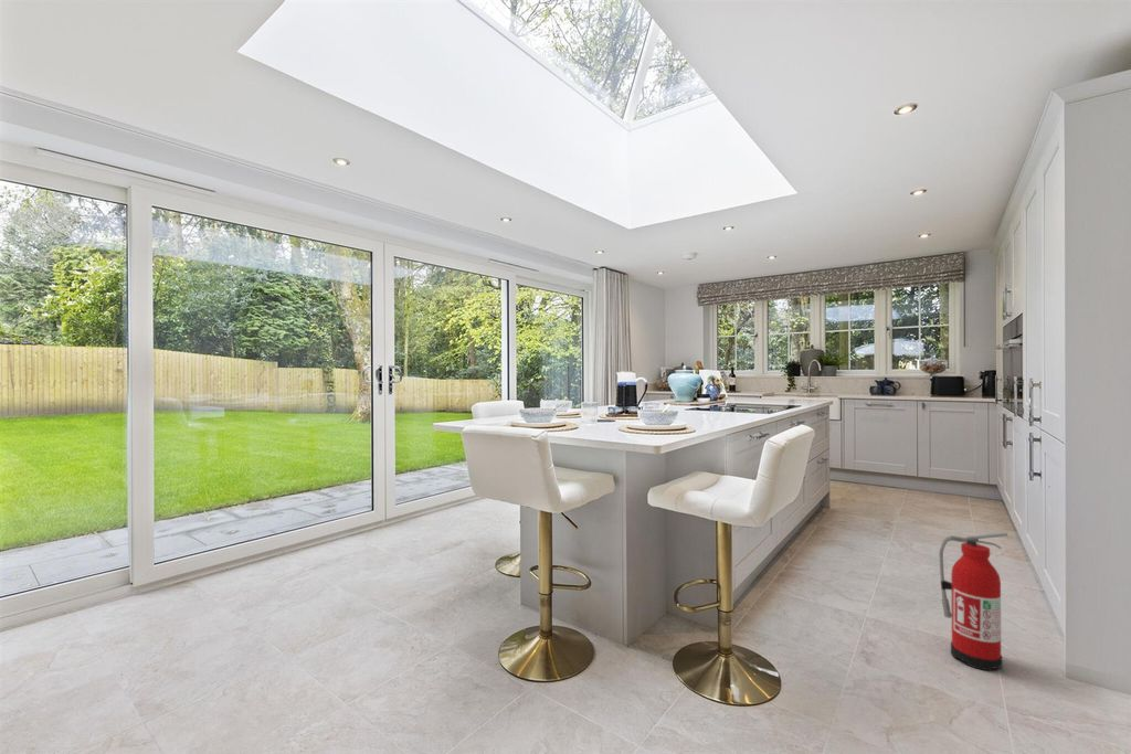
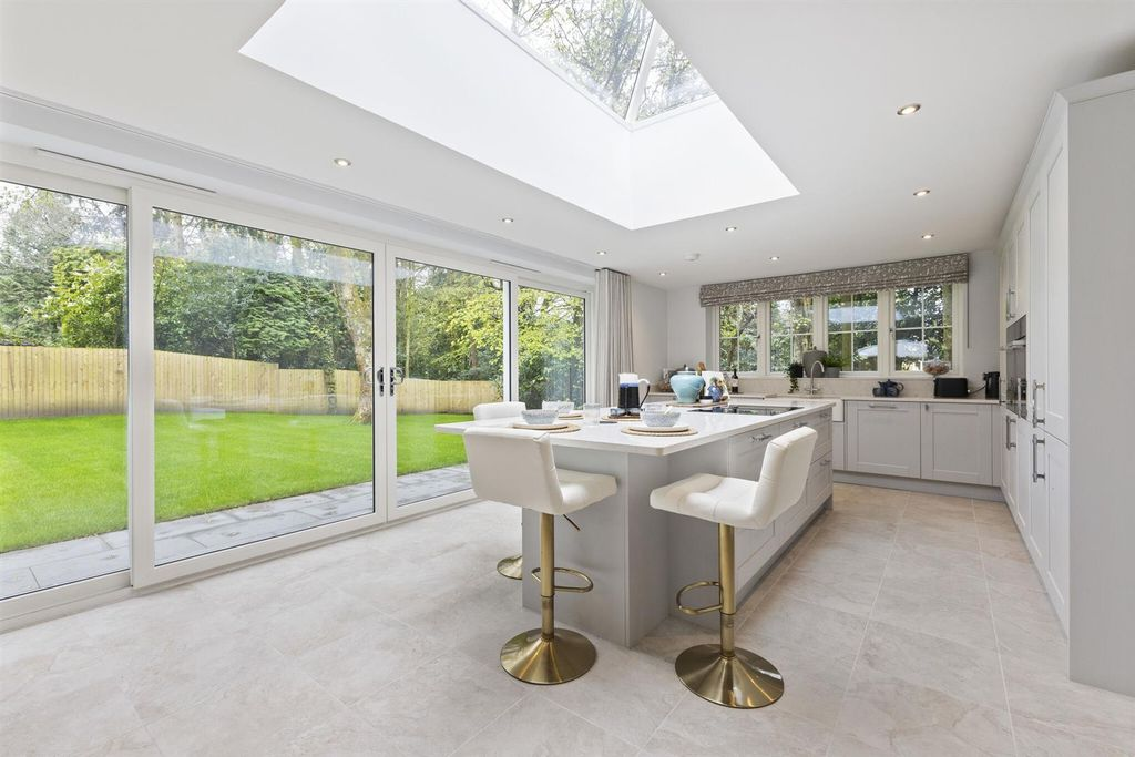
- fire extinguisher (972, 593)
